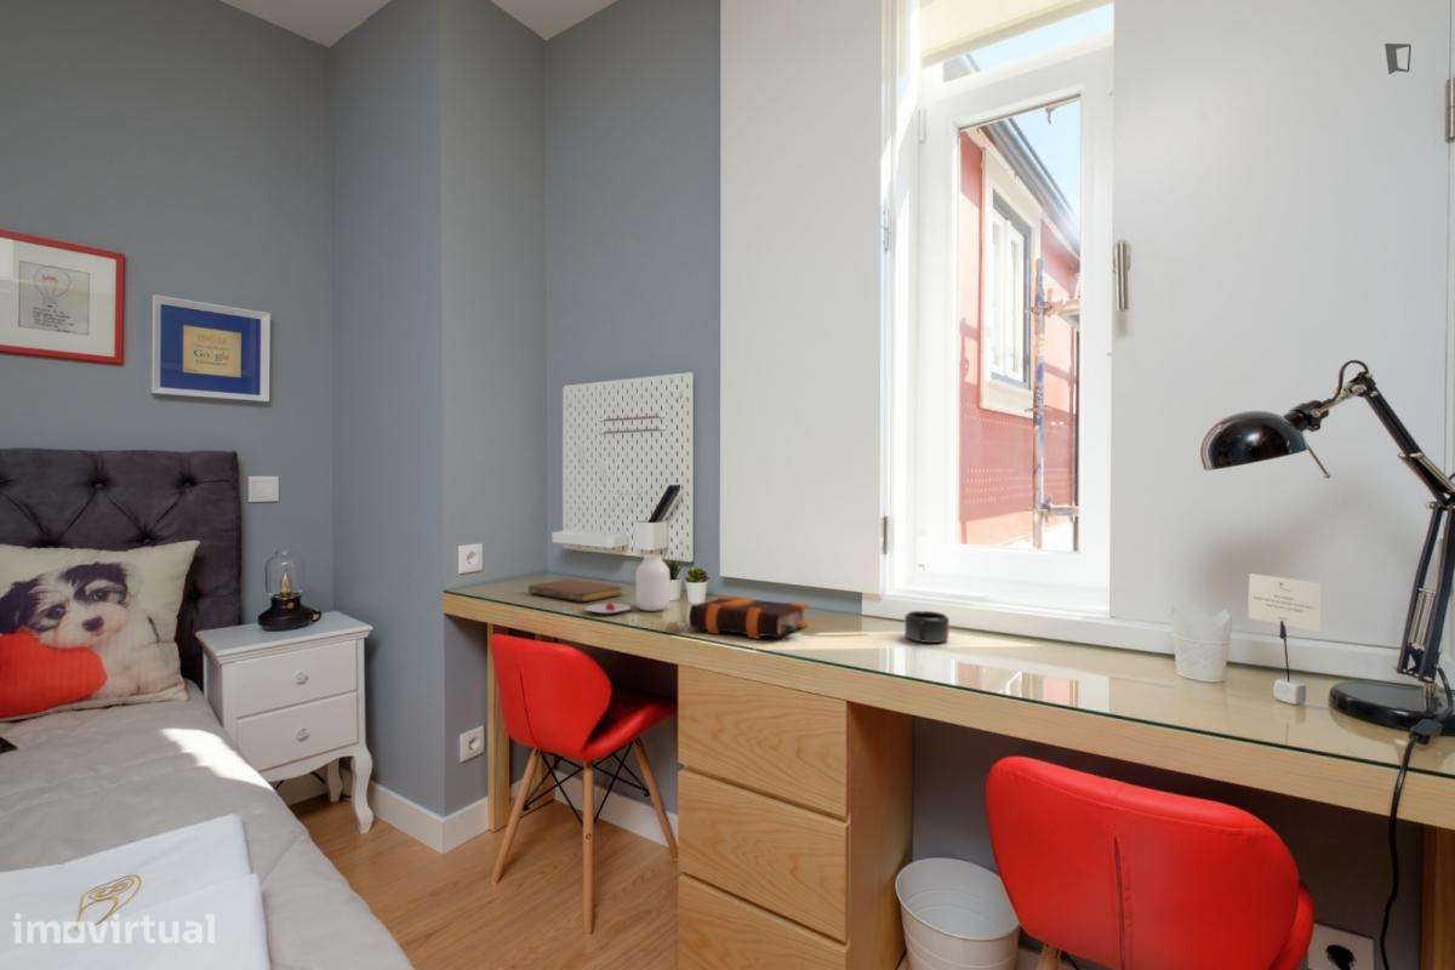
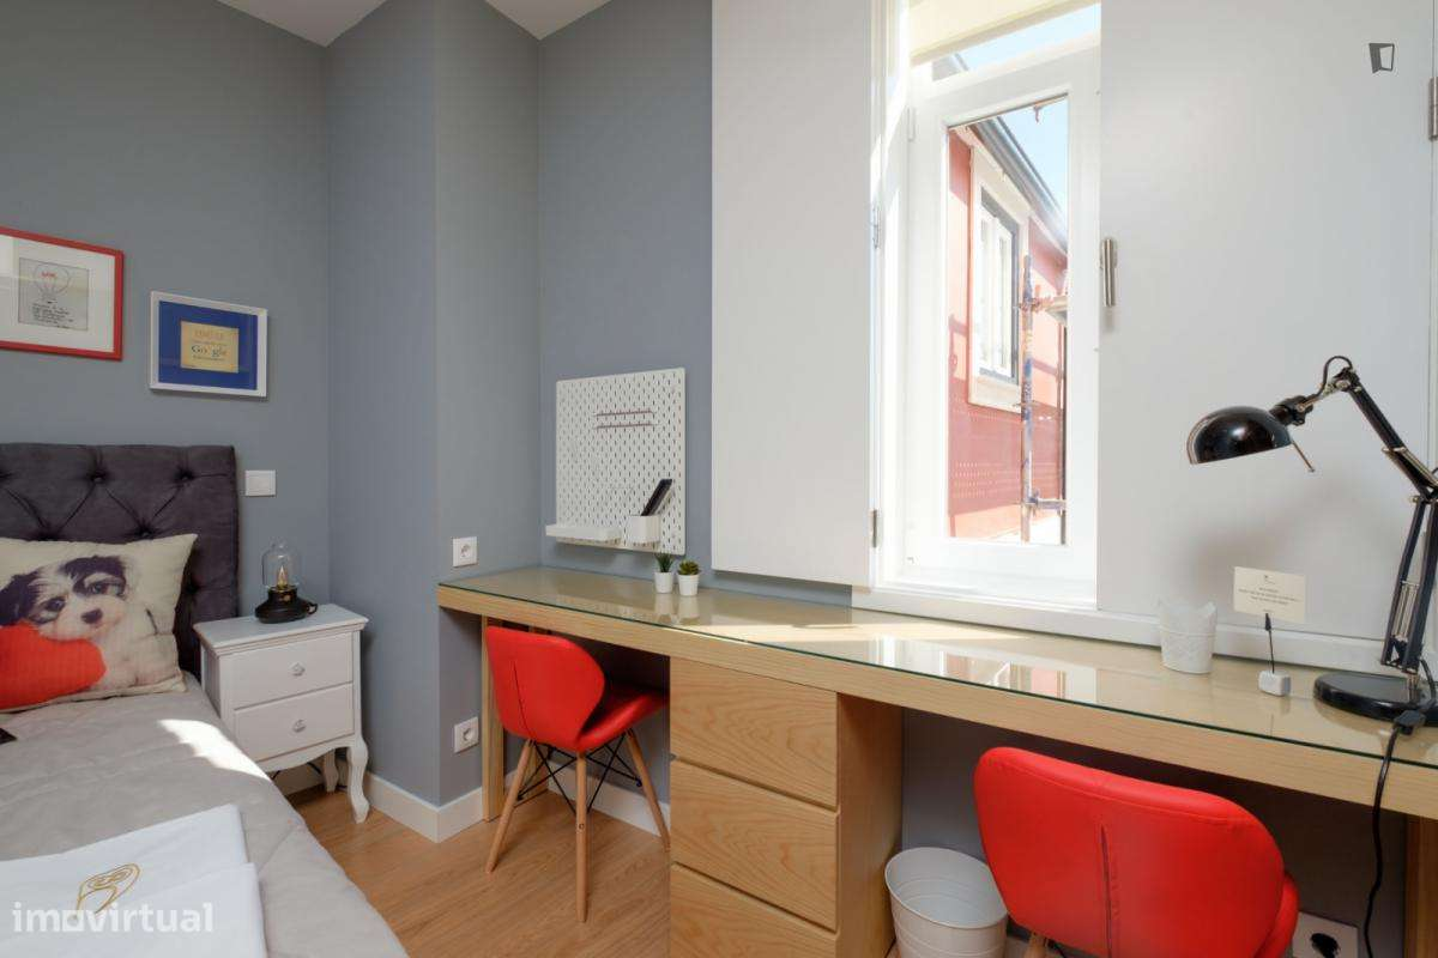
- mug (925, 627)
- bible (753, 615)
- notebook (575, 589)
- jar (635, 582)
